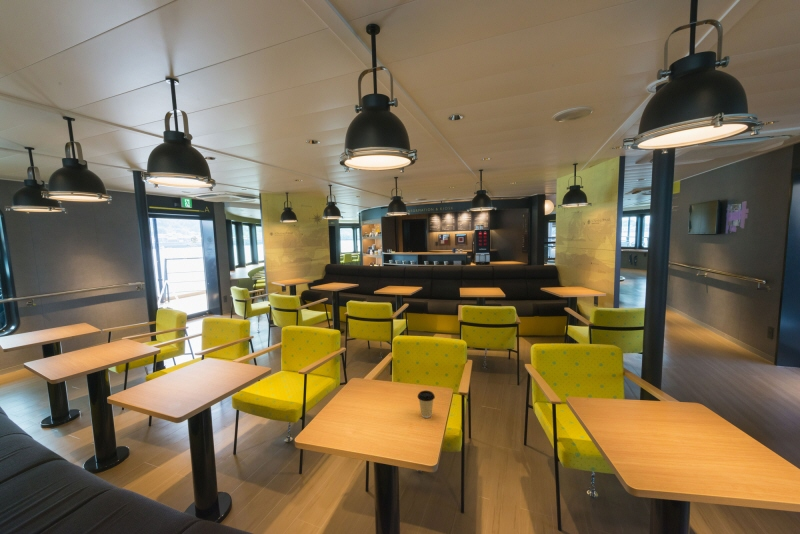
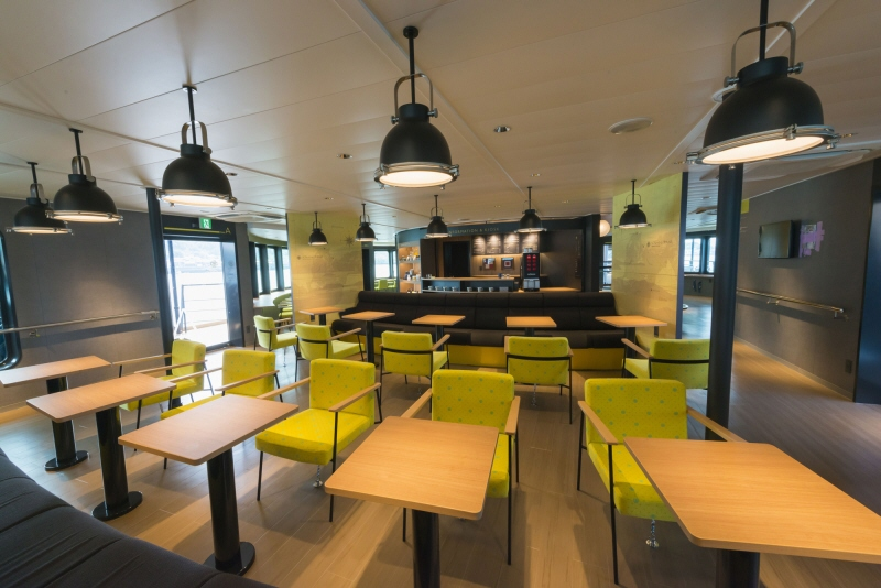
- coffee cup (426, 404)
